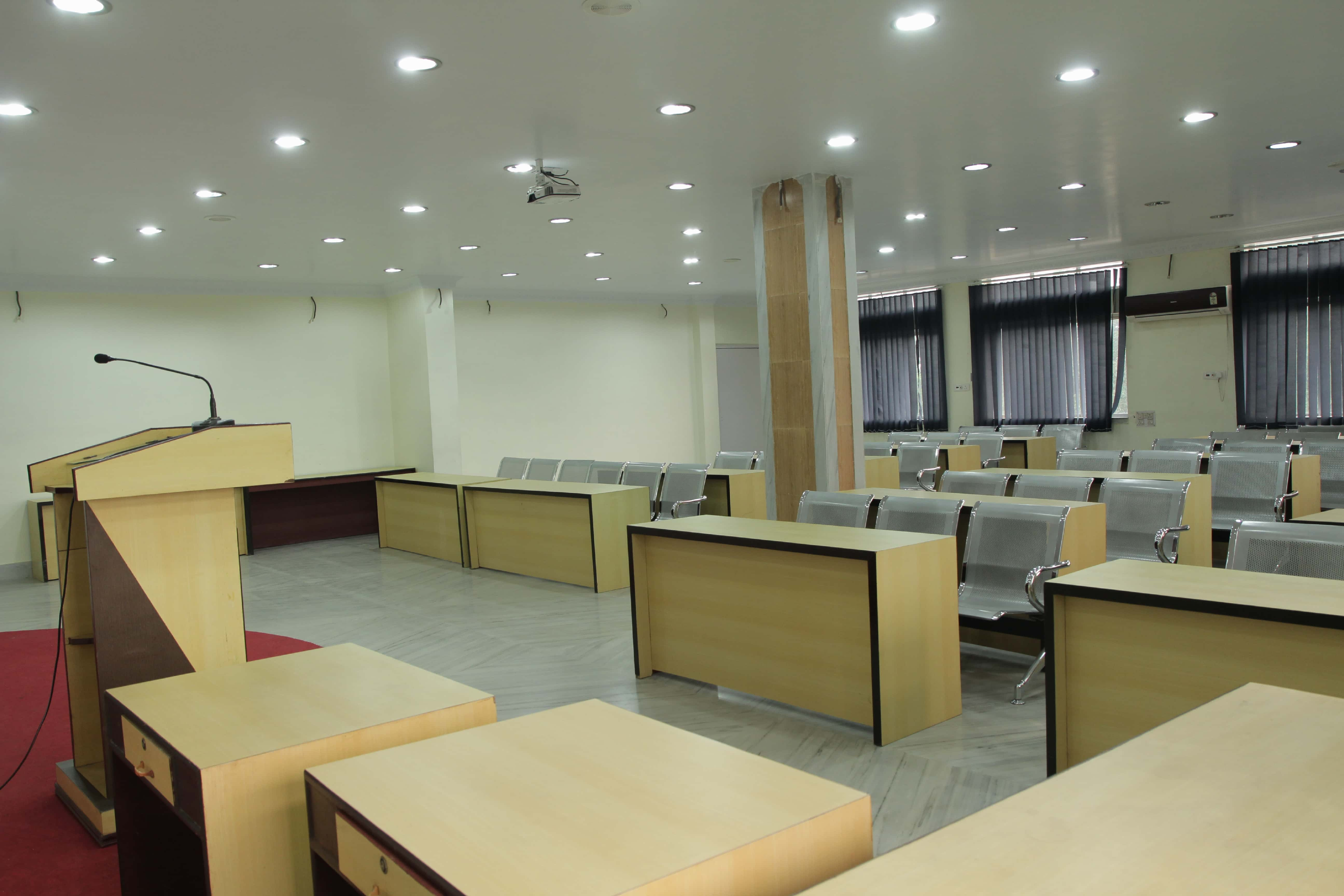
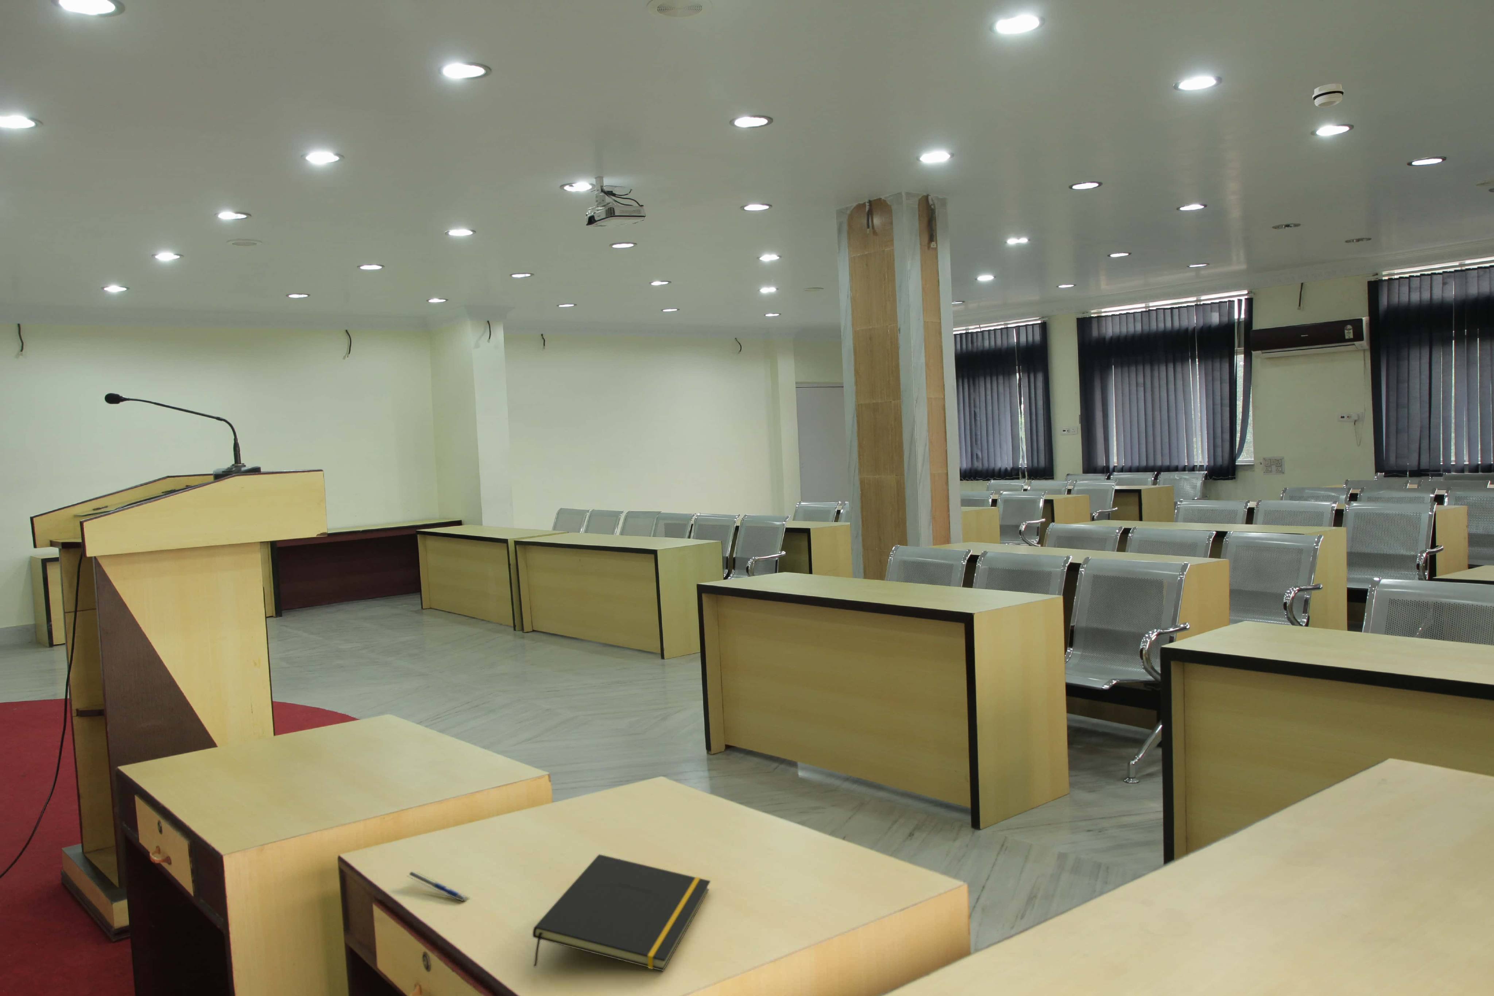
+ pen (437, 885)
+ notepad (628, 907)
+ smoke detector (1328, 96)
